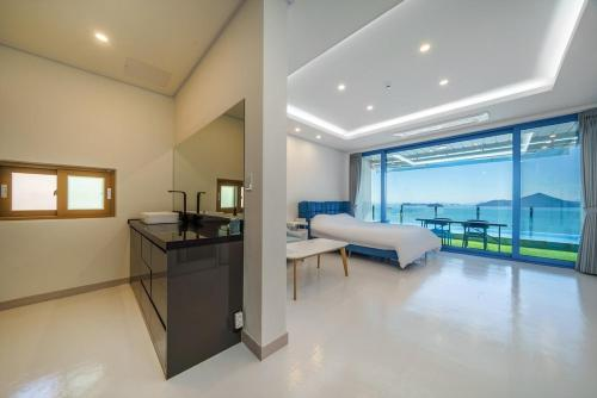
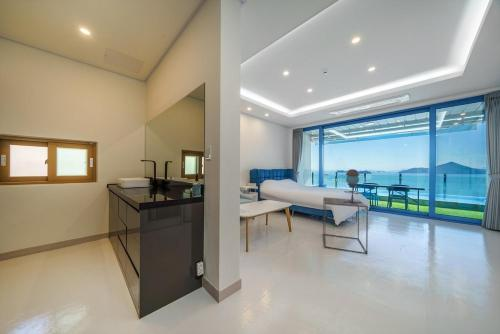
+ table lamp (352, 185)
+ side table (342, 236)
